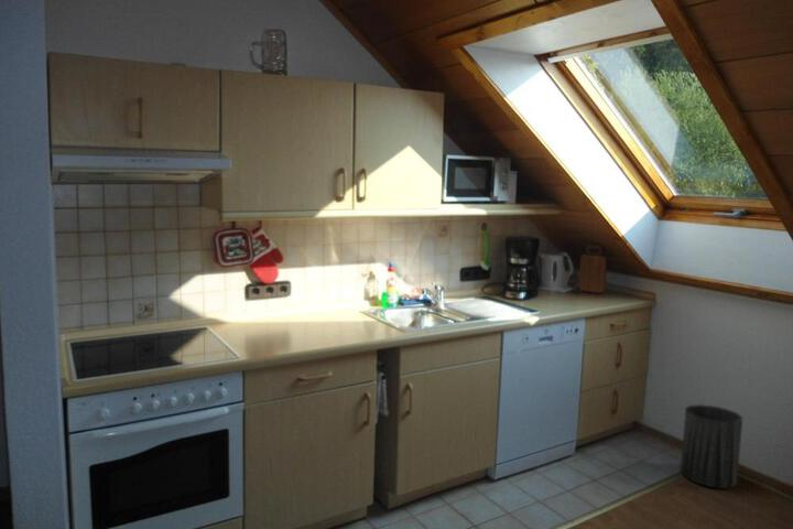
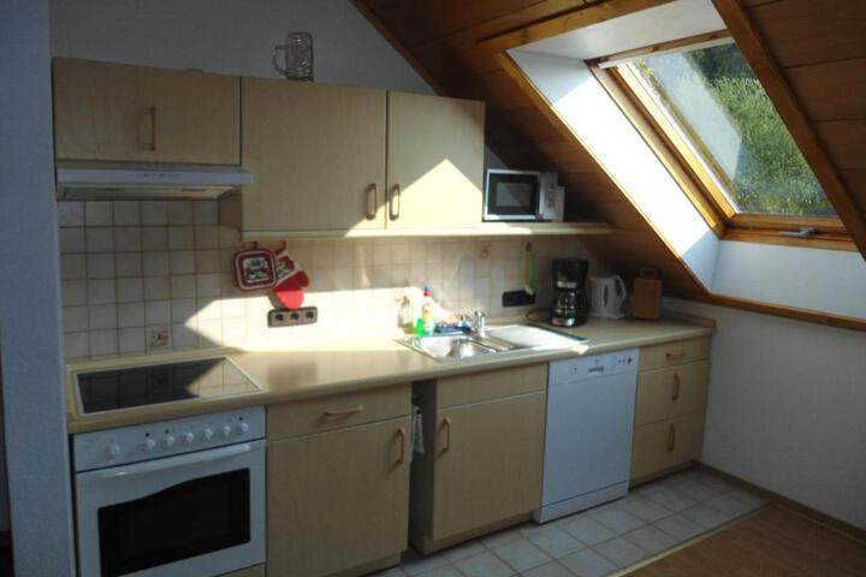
- trash can (710, 444)
